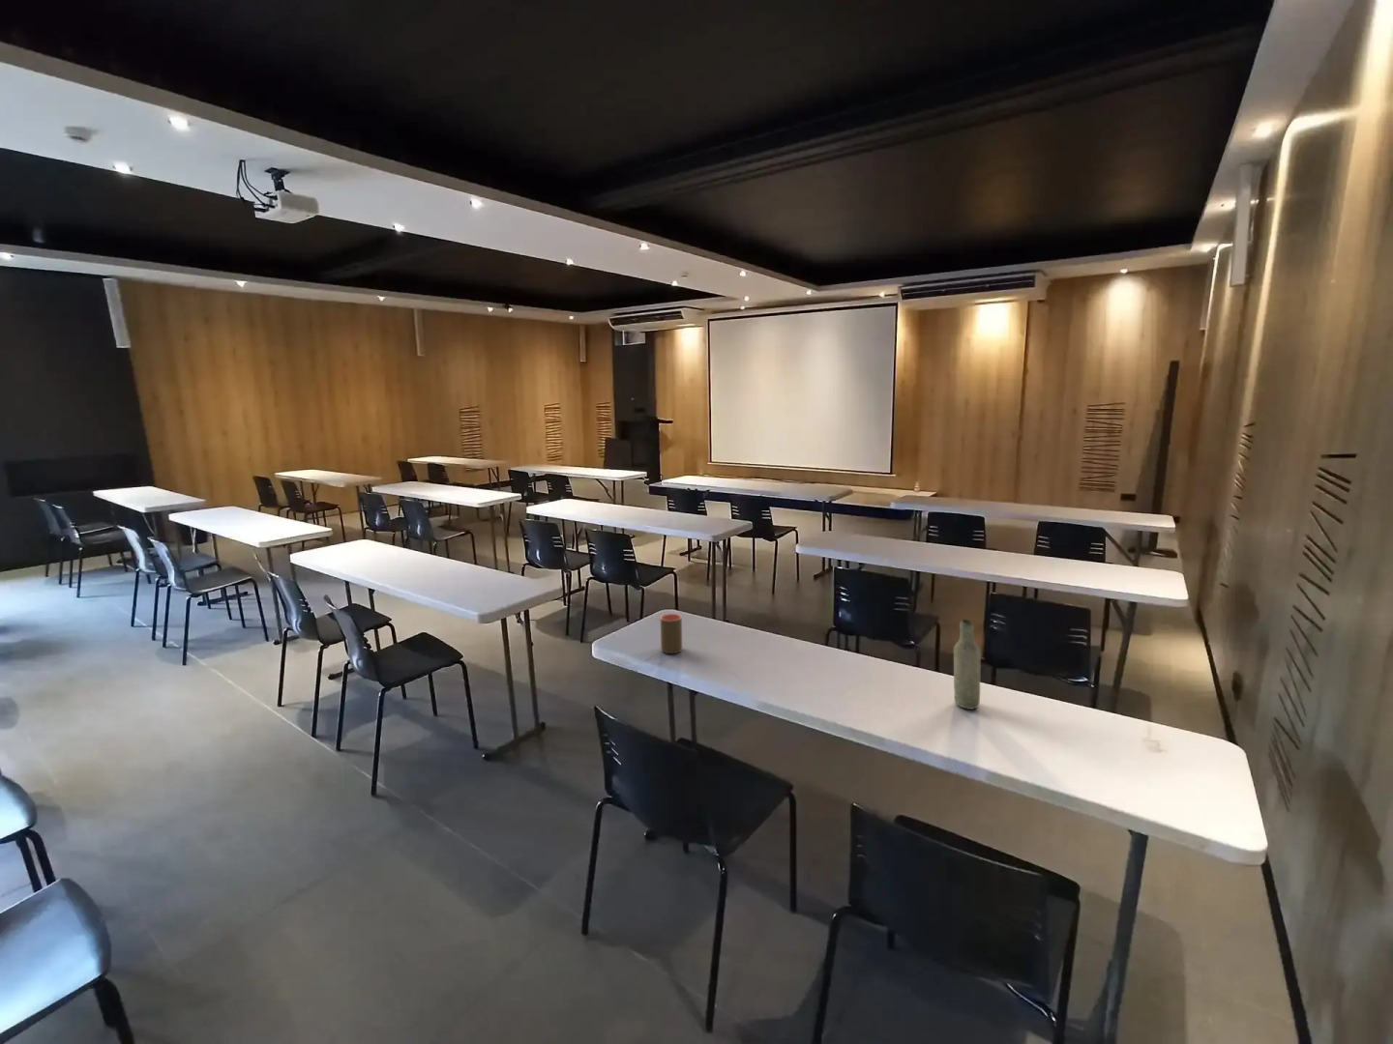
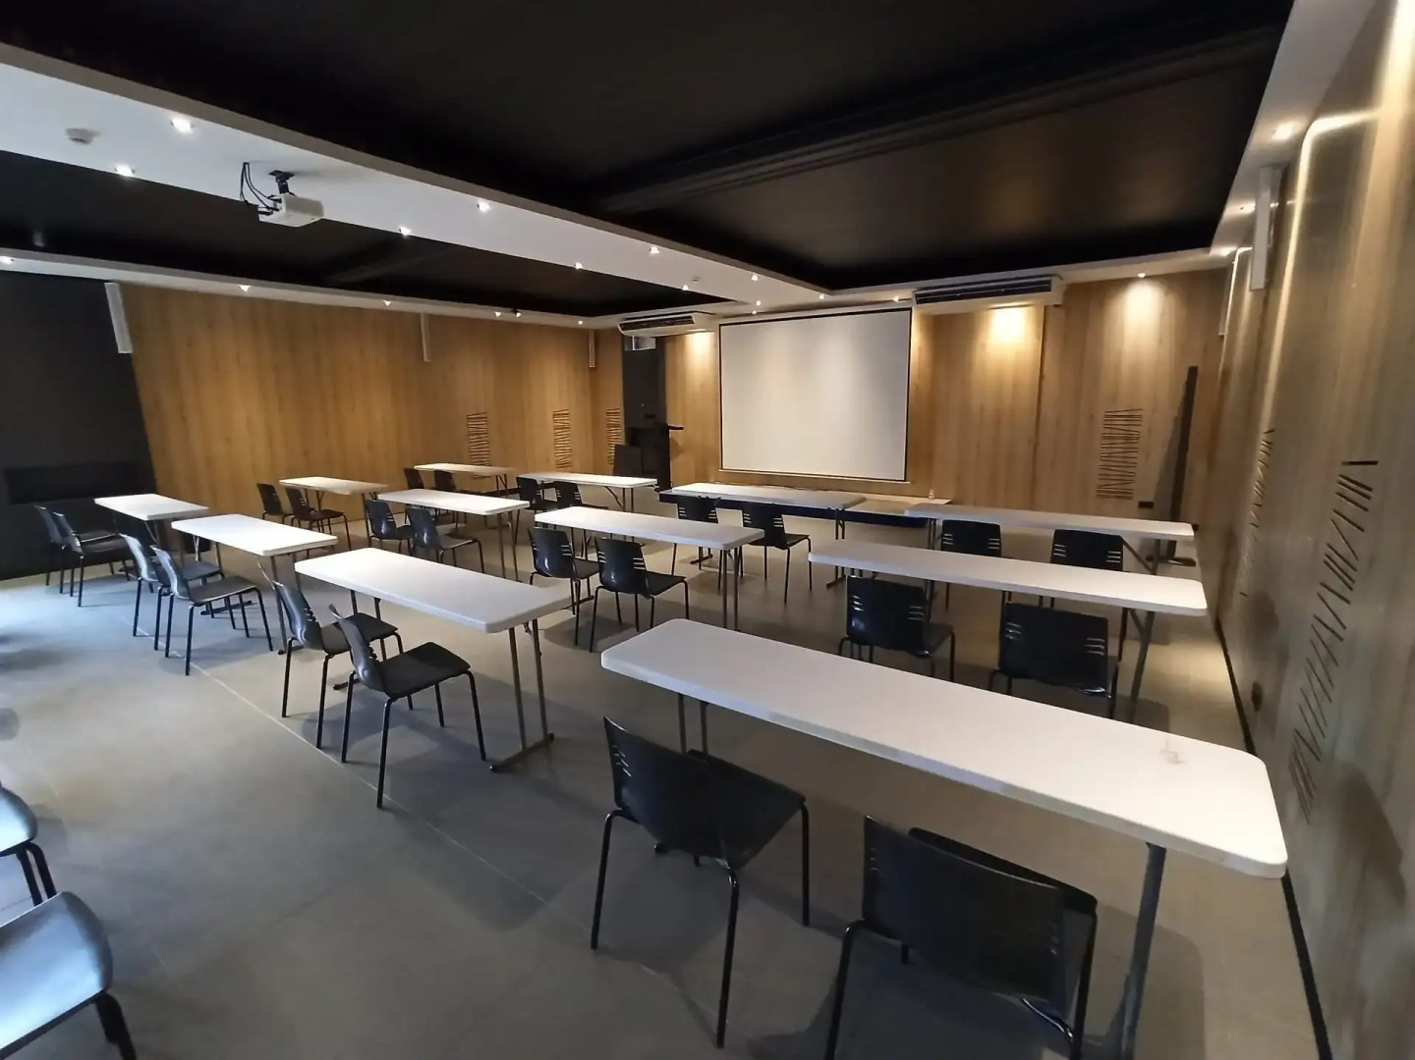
- bottle (967, 663)
- cup (671, 633)
